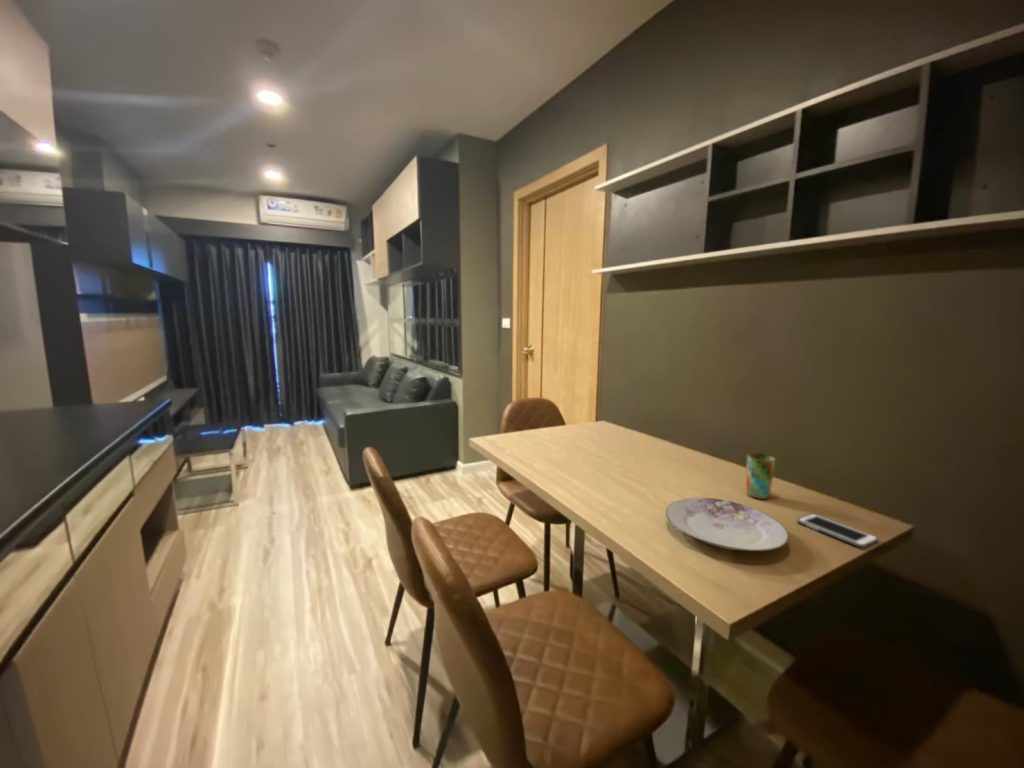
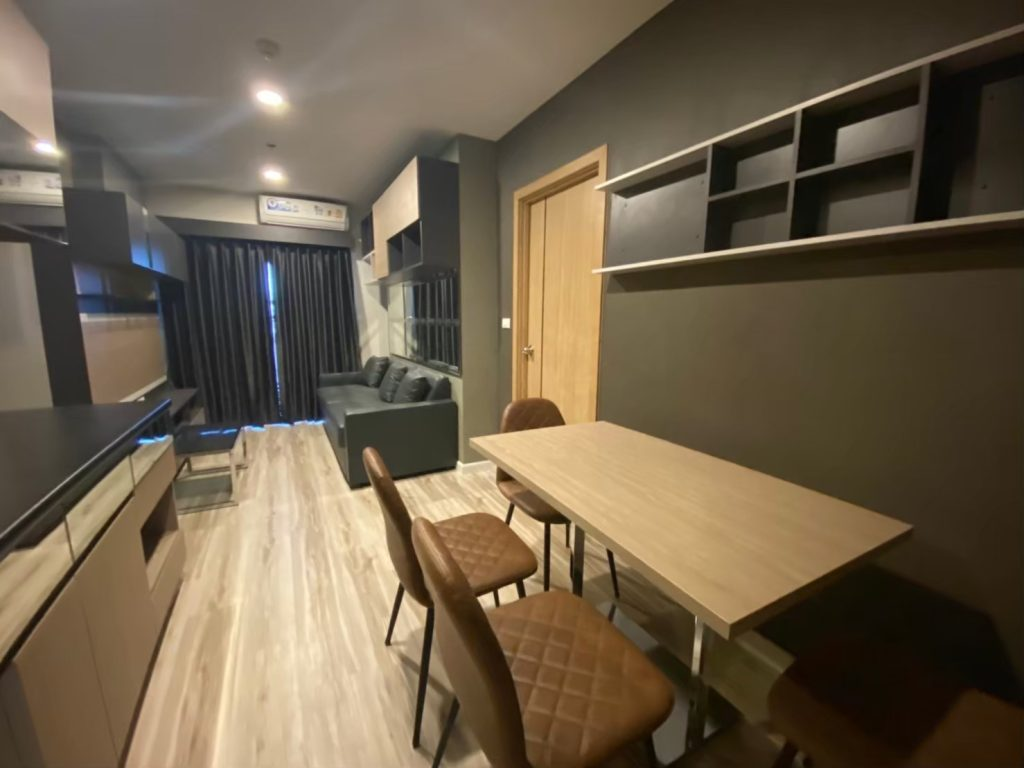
- cup (759, 476)
- plate (723, 526)
- cell phone (835, 529)
